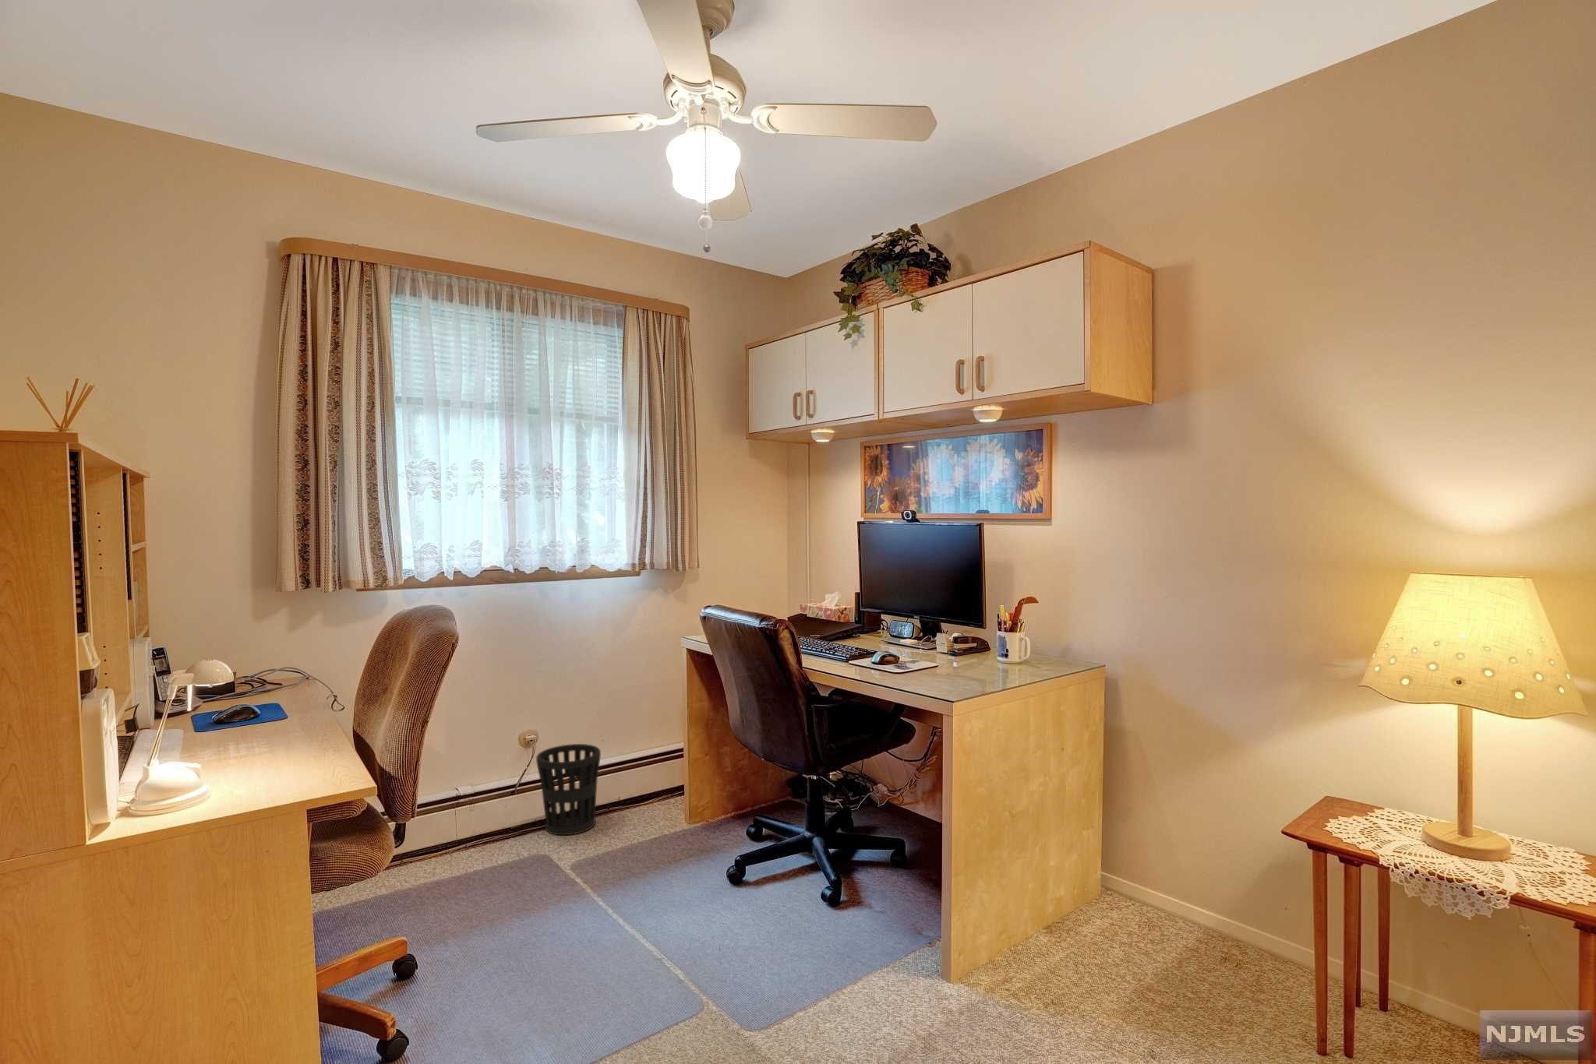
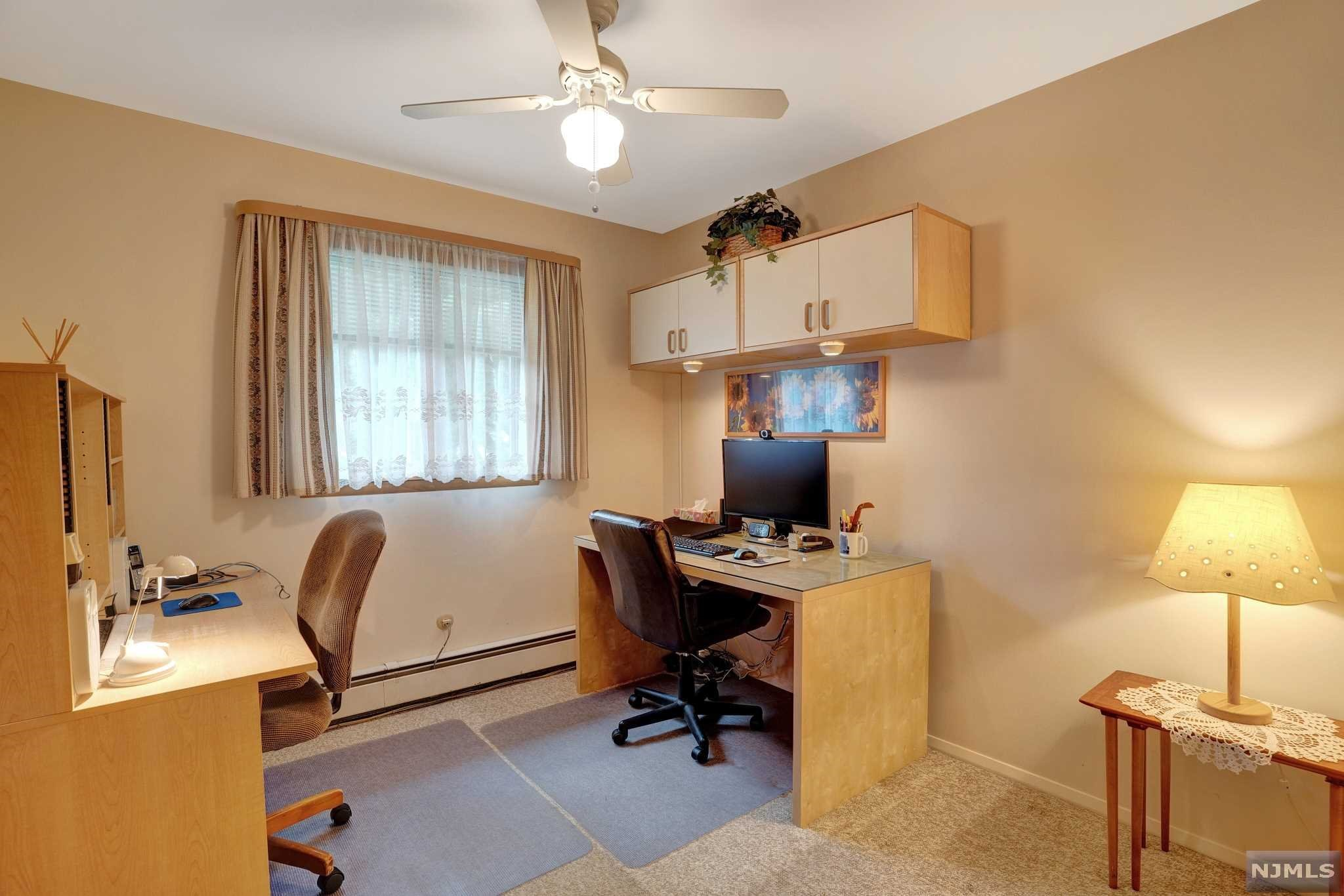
- wastebasket (570, 788)
